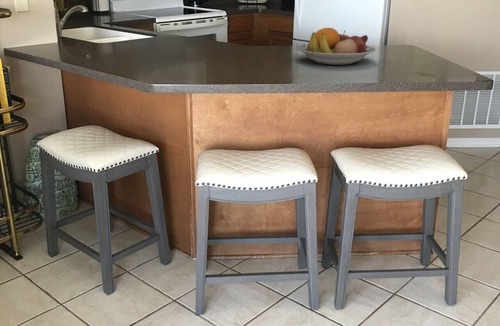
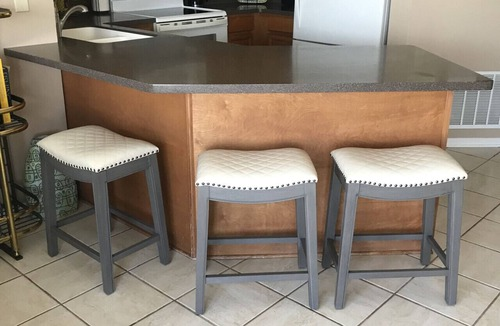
- fruit bowl (335, 44)
